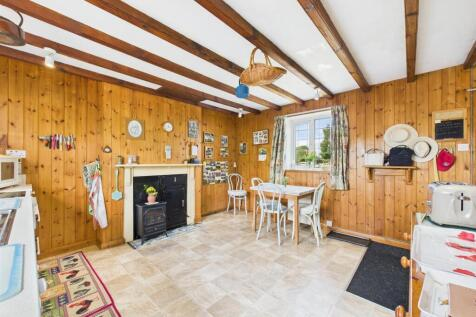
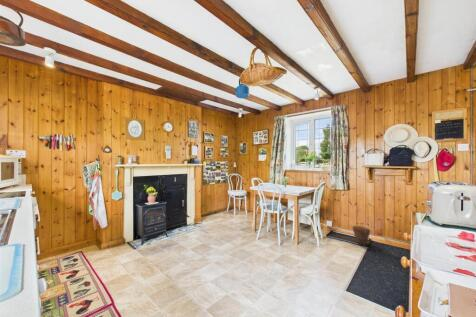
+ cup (361, 236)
